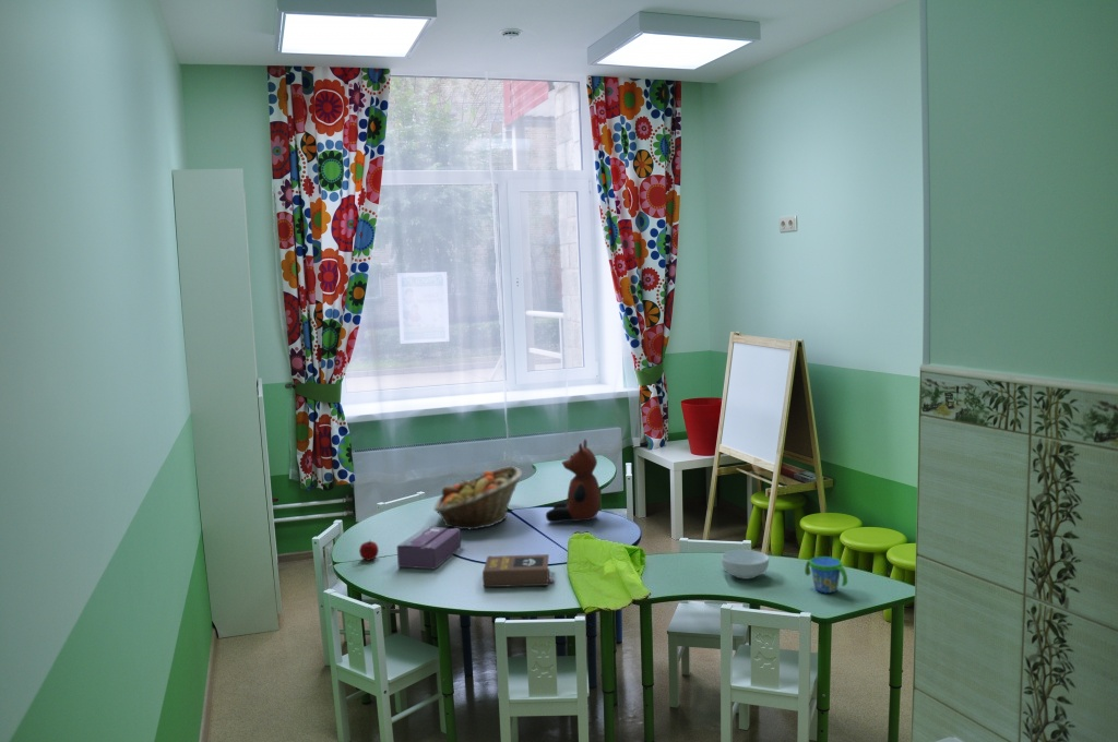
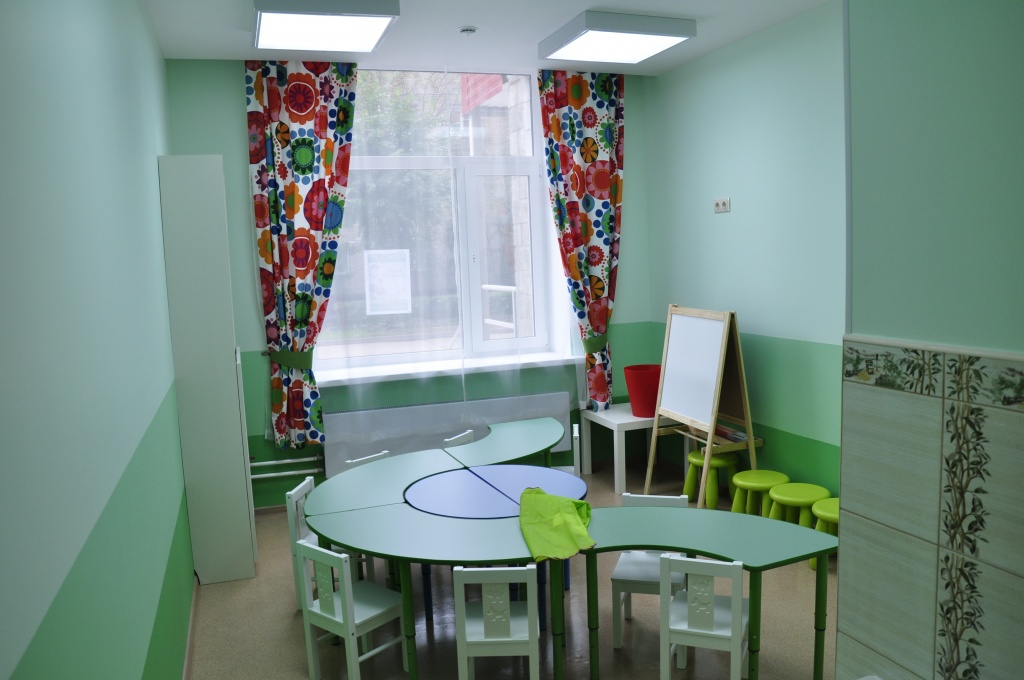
- snack cup (825, 575)
- cereal bowl (745, 565)
- book (520, 571)
- tissue box (429, 547)
- teddy bear (573, 480)
- fruit basket (478, 495)
- apple (368, 549)
